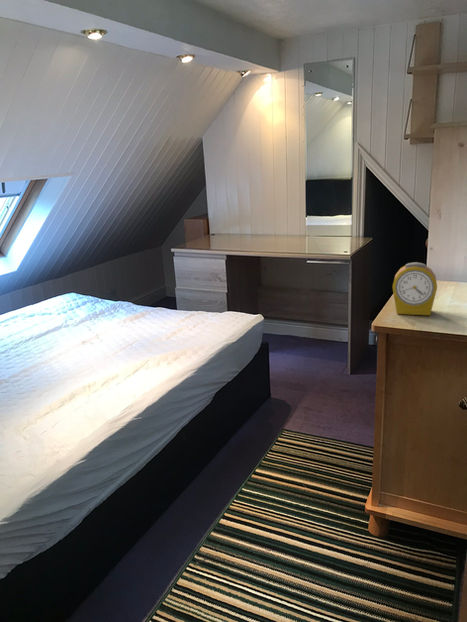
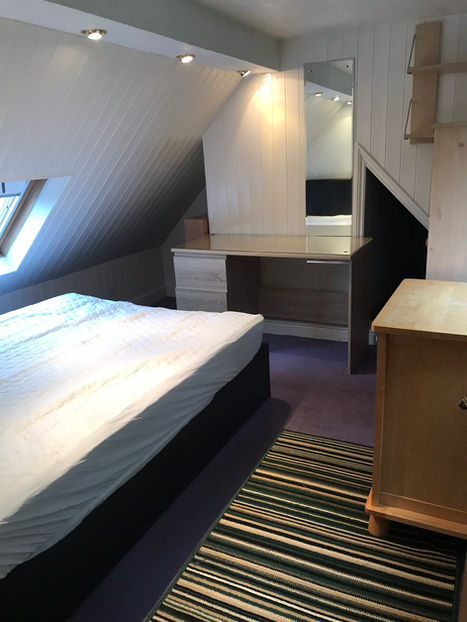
- alarm clock (414, 287)
